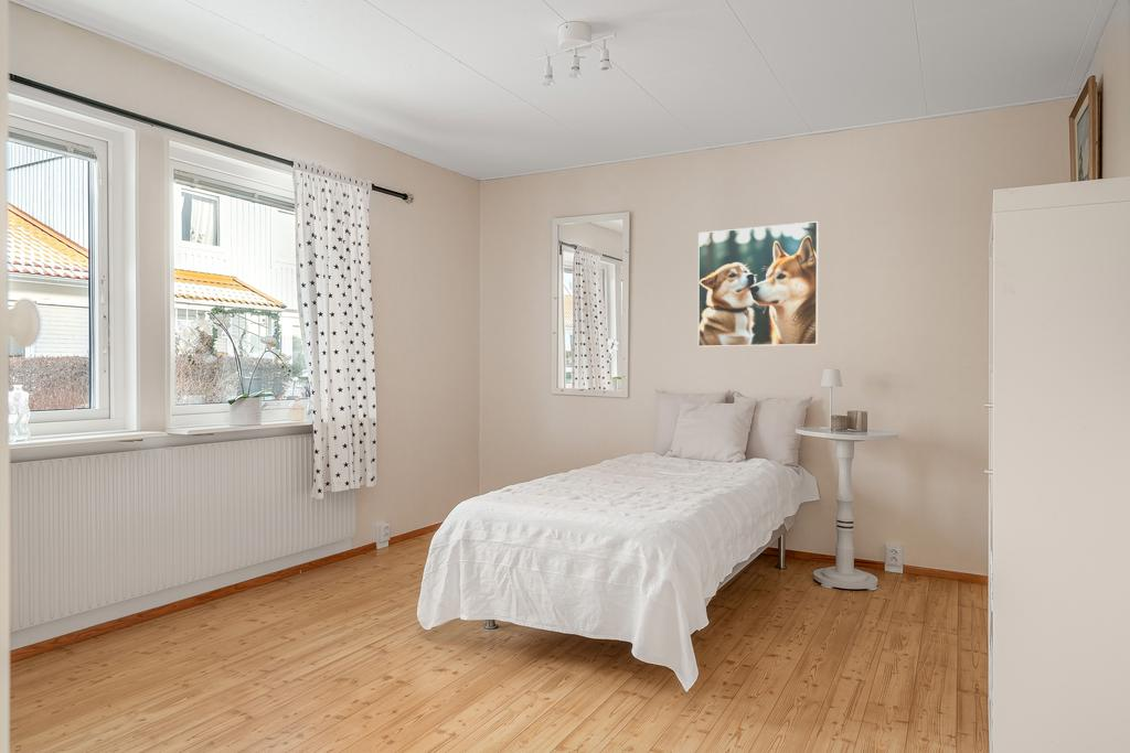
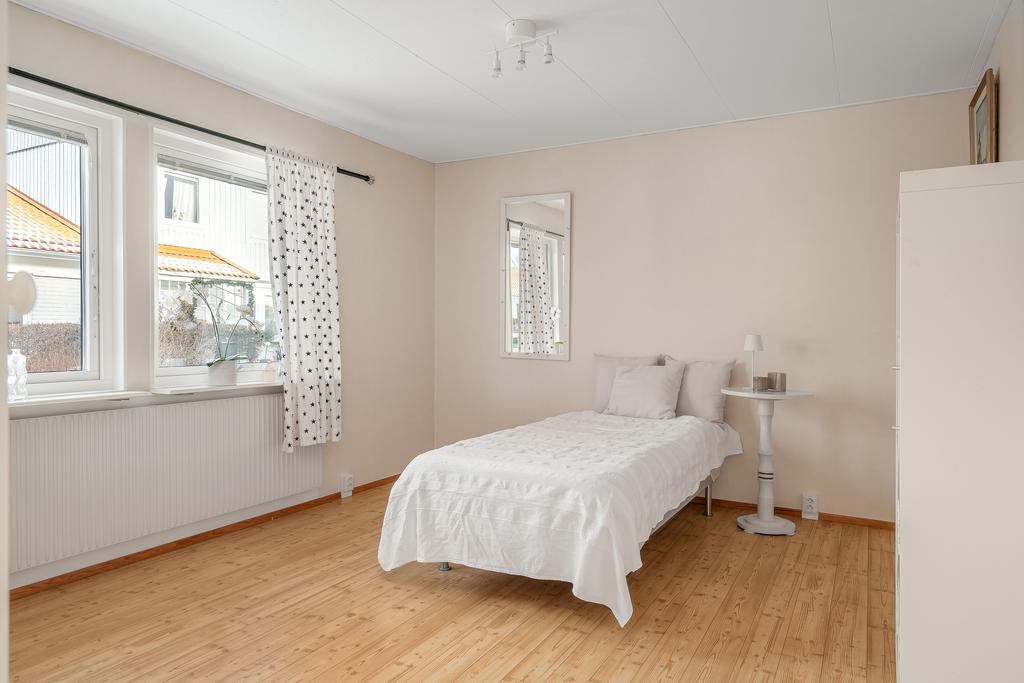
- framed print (756, 287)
